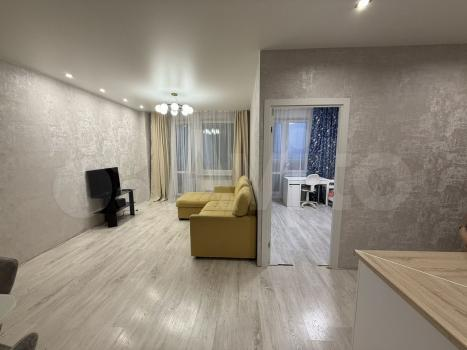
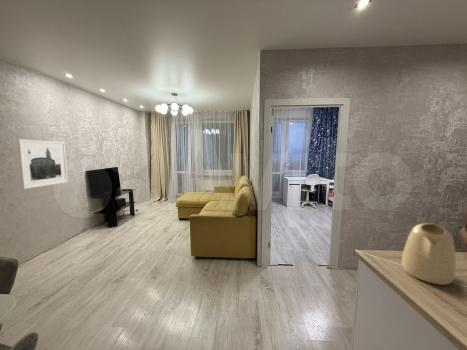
+ kettle (428, 248)
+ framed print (45, 163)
